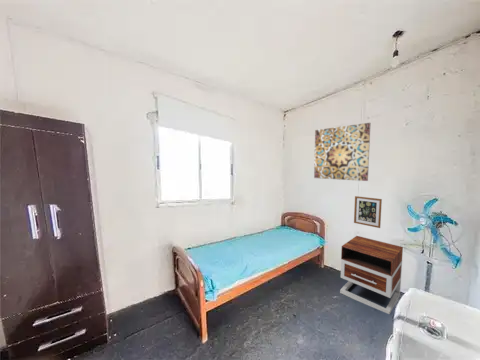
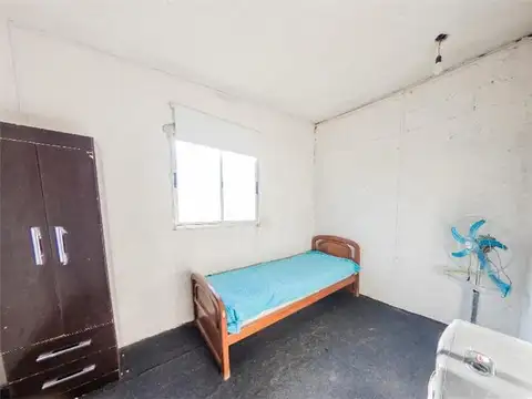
- wall art (367, 211)
- wall art (339, 153)
- nightstand (370, 270)
